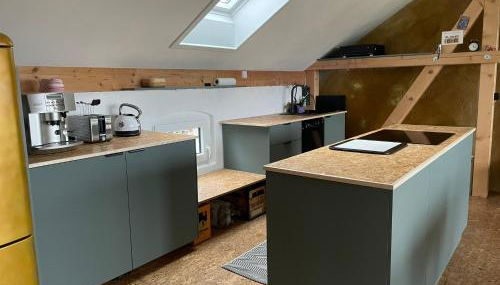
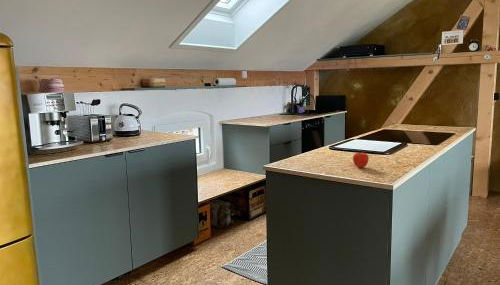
+ fruit (360, 159)
